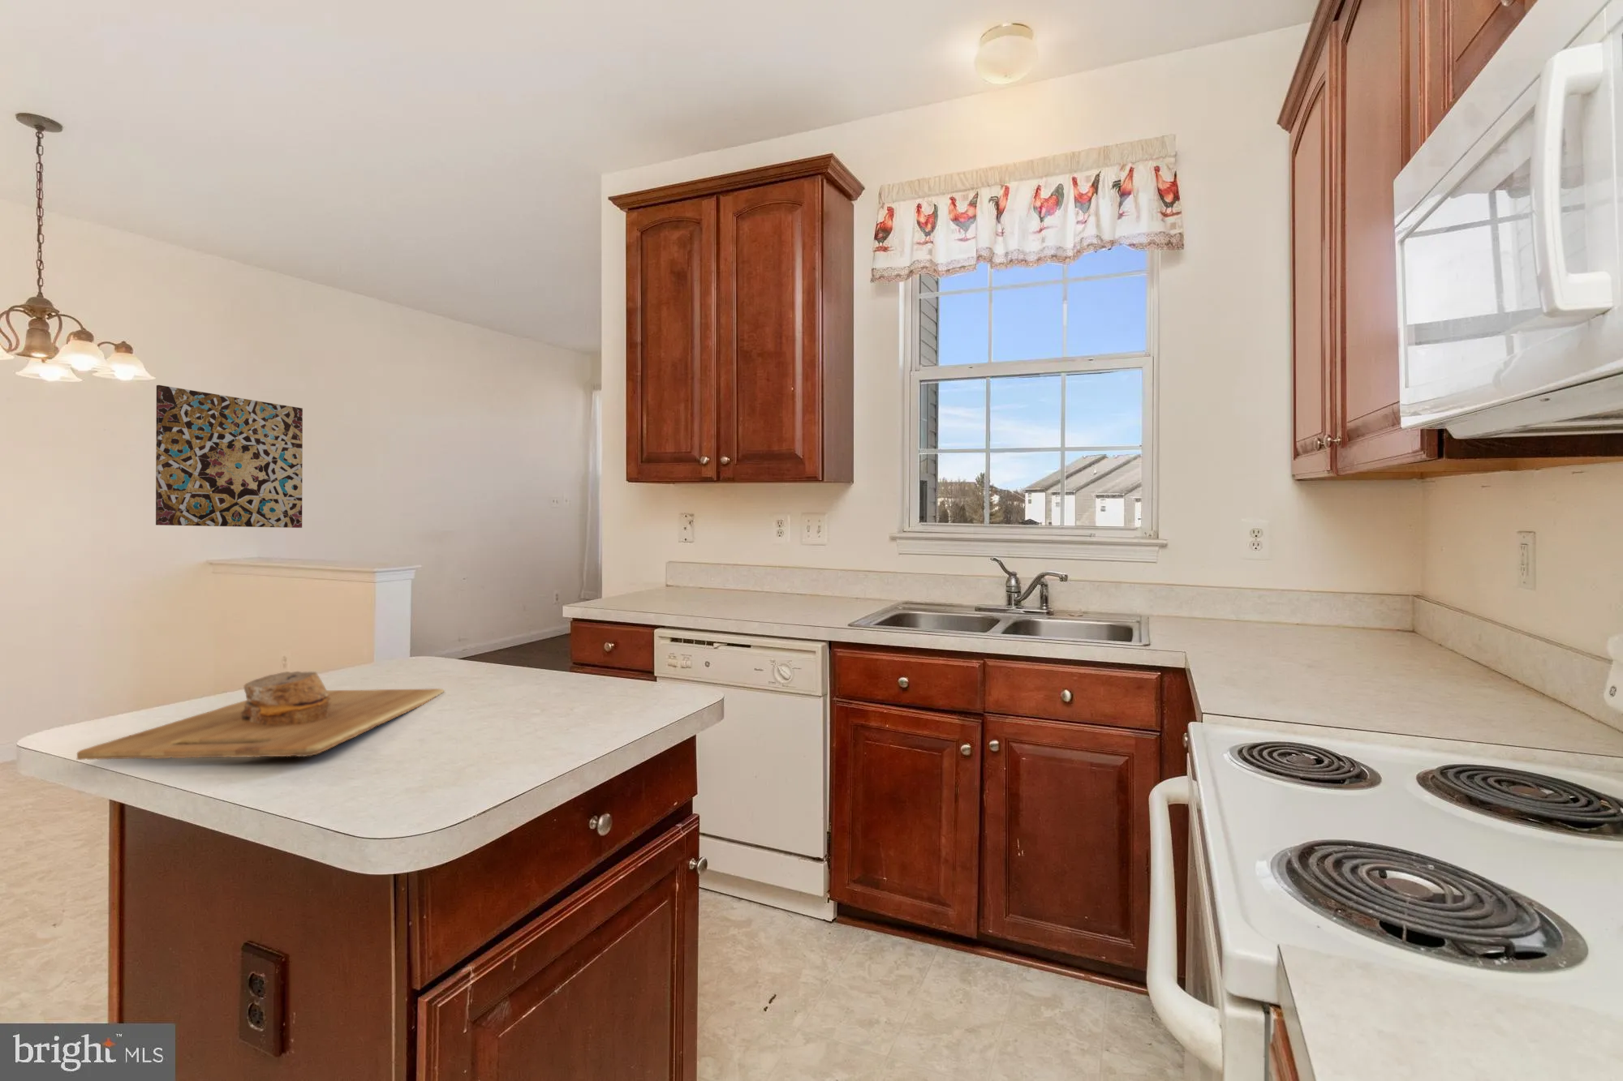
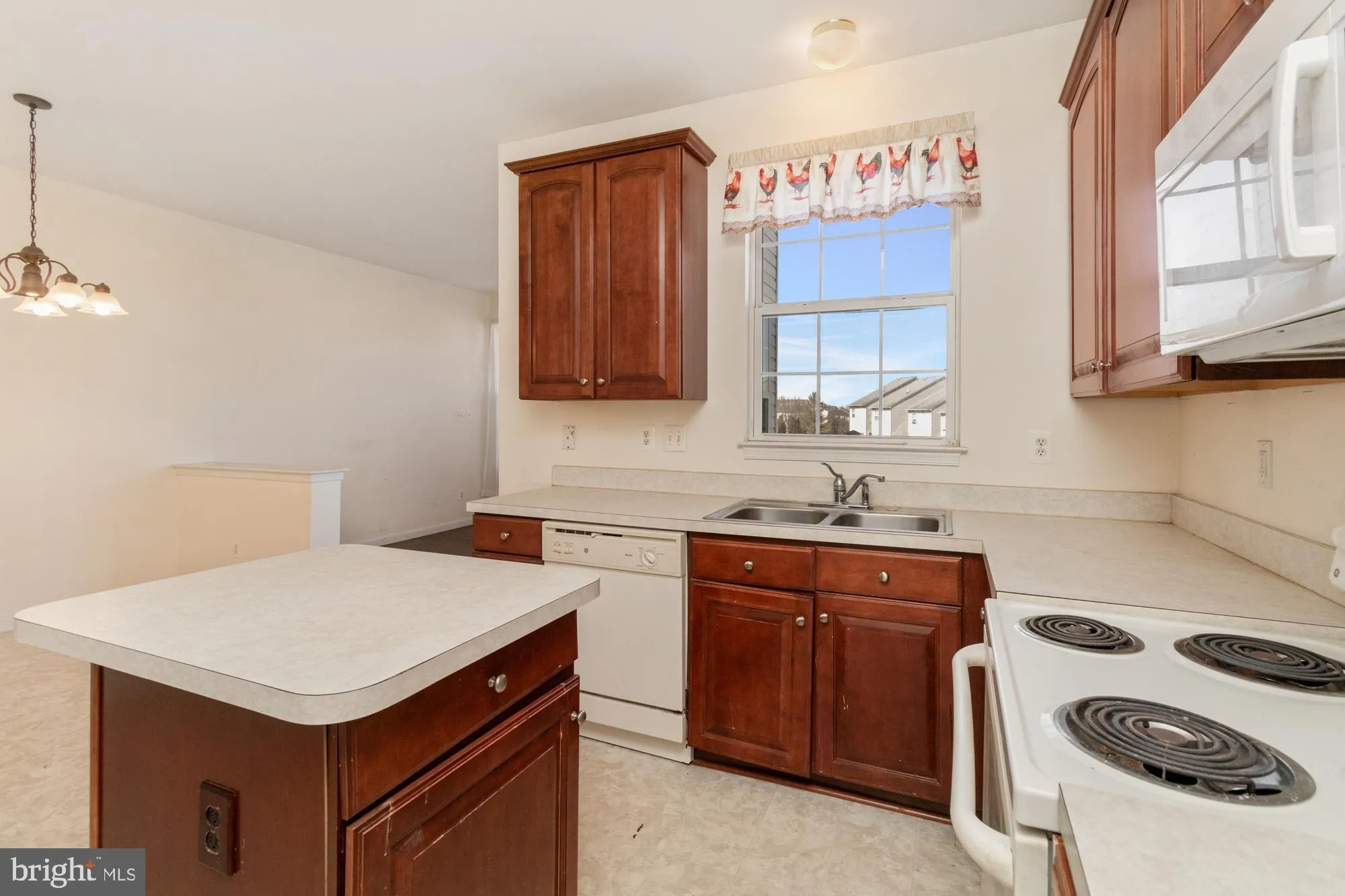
- wall art (234, 461)
- cutting board (292, 696)
